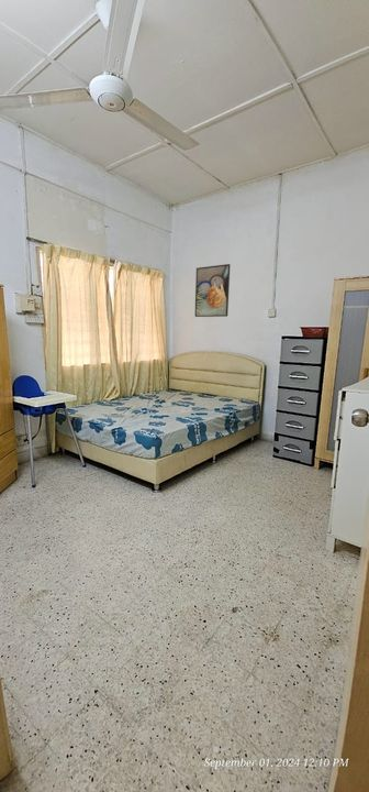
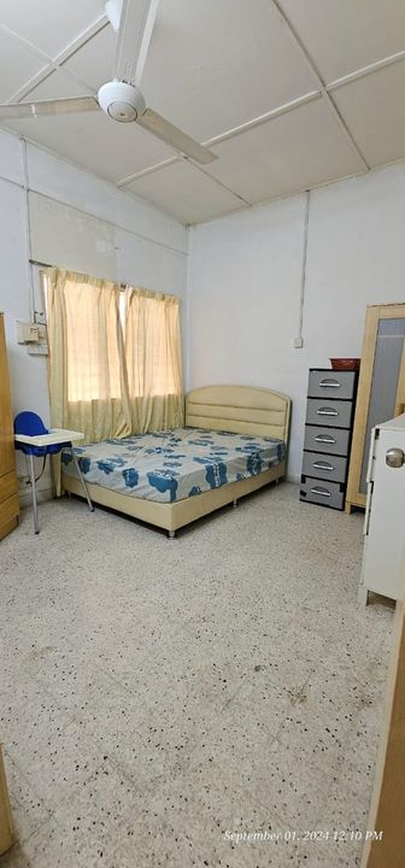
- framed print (211, 292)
